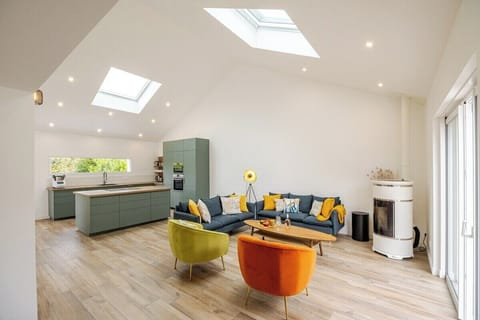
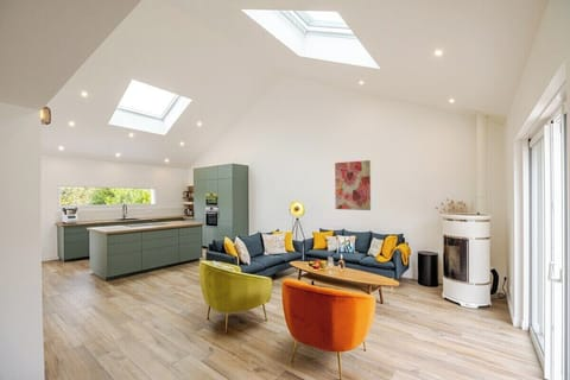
+ wall art (352, 185)
